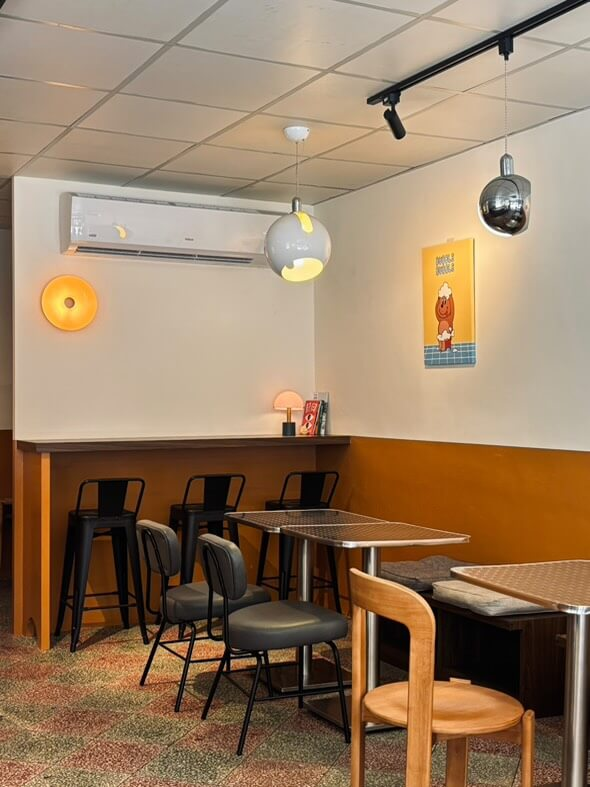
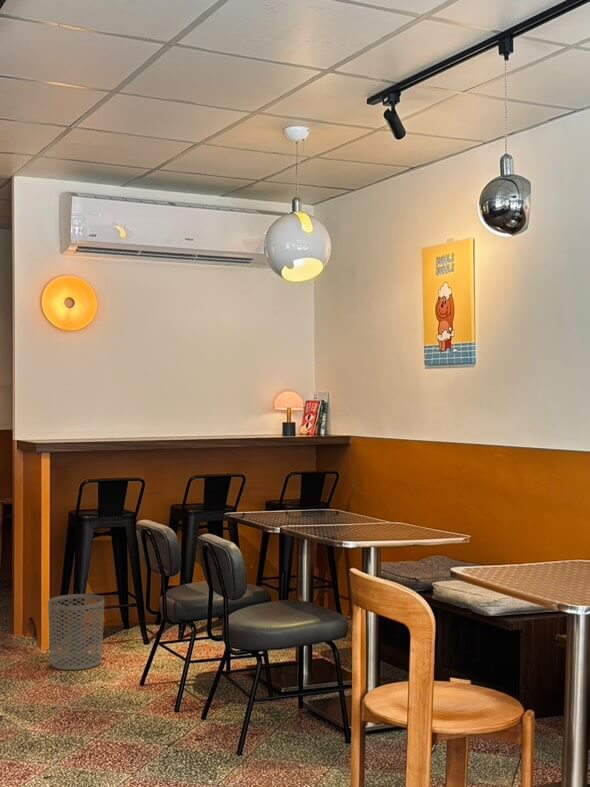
+ waste bin (76, 631)
